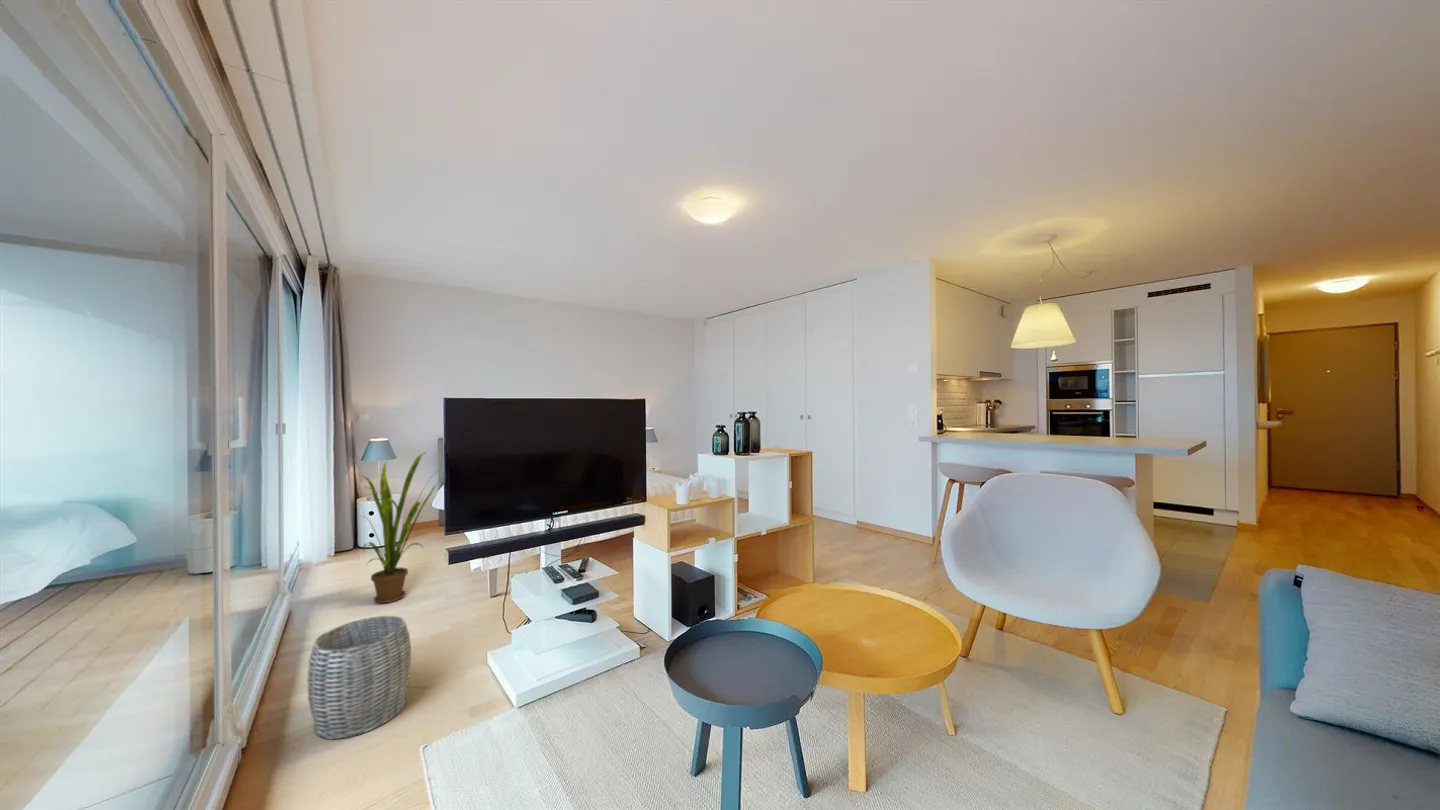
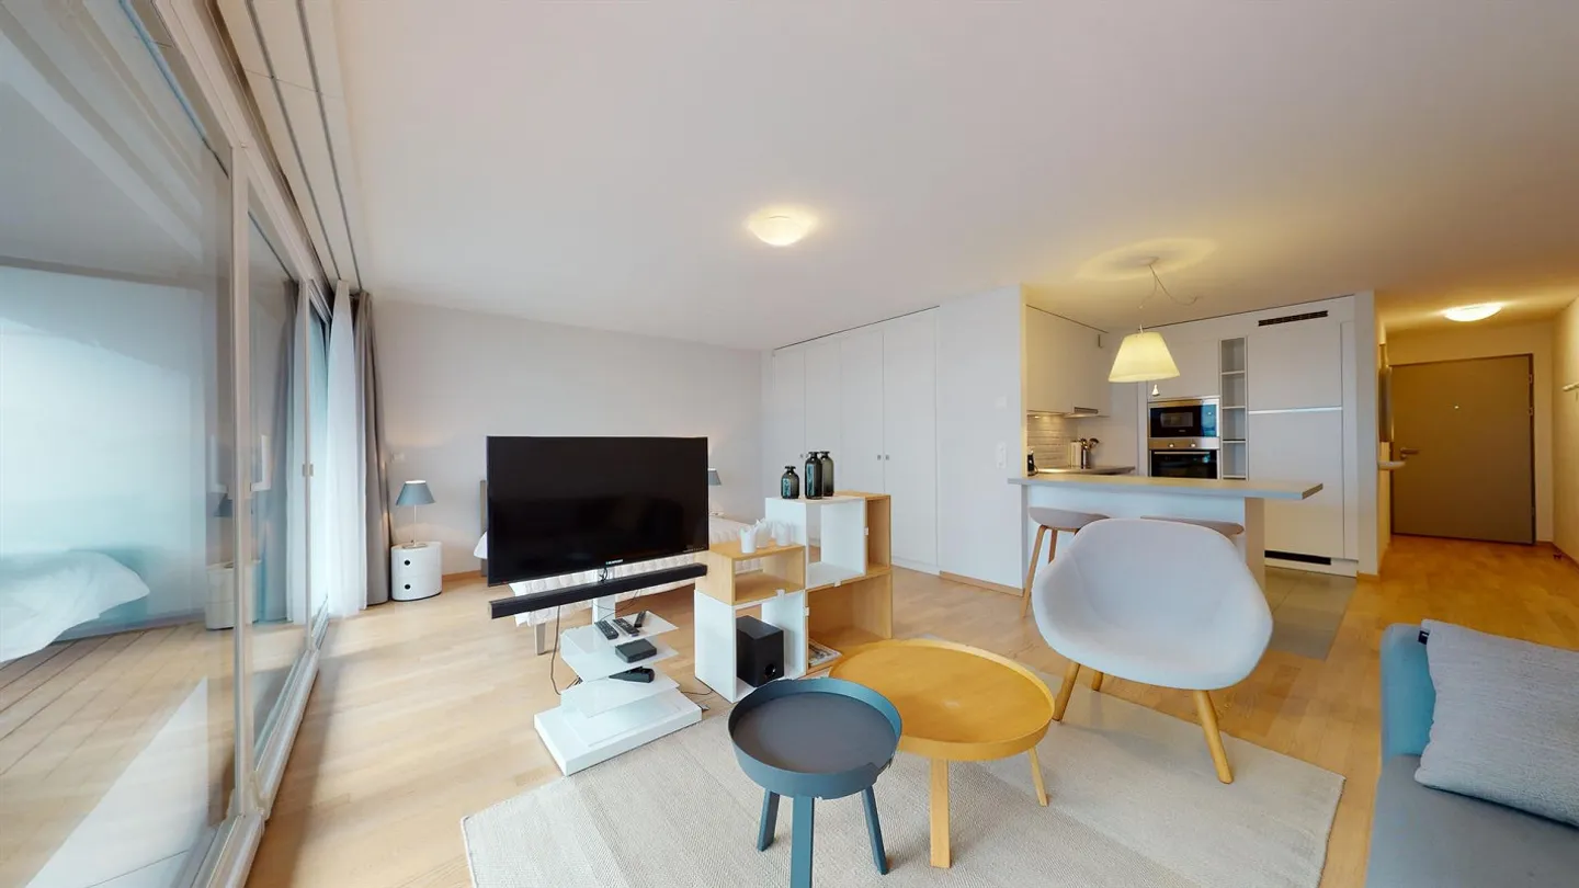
- house plant (392, 525)
- woven basket (362, 672)
